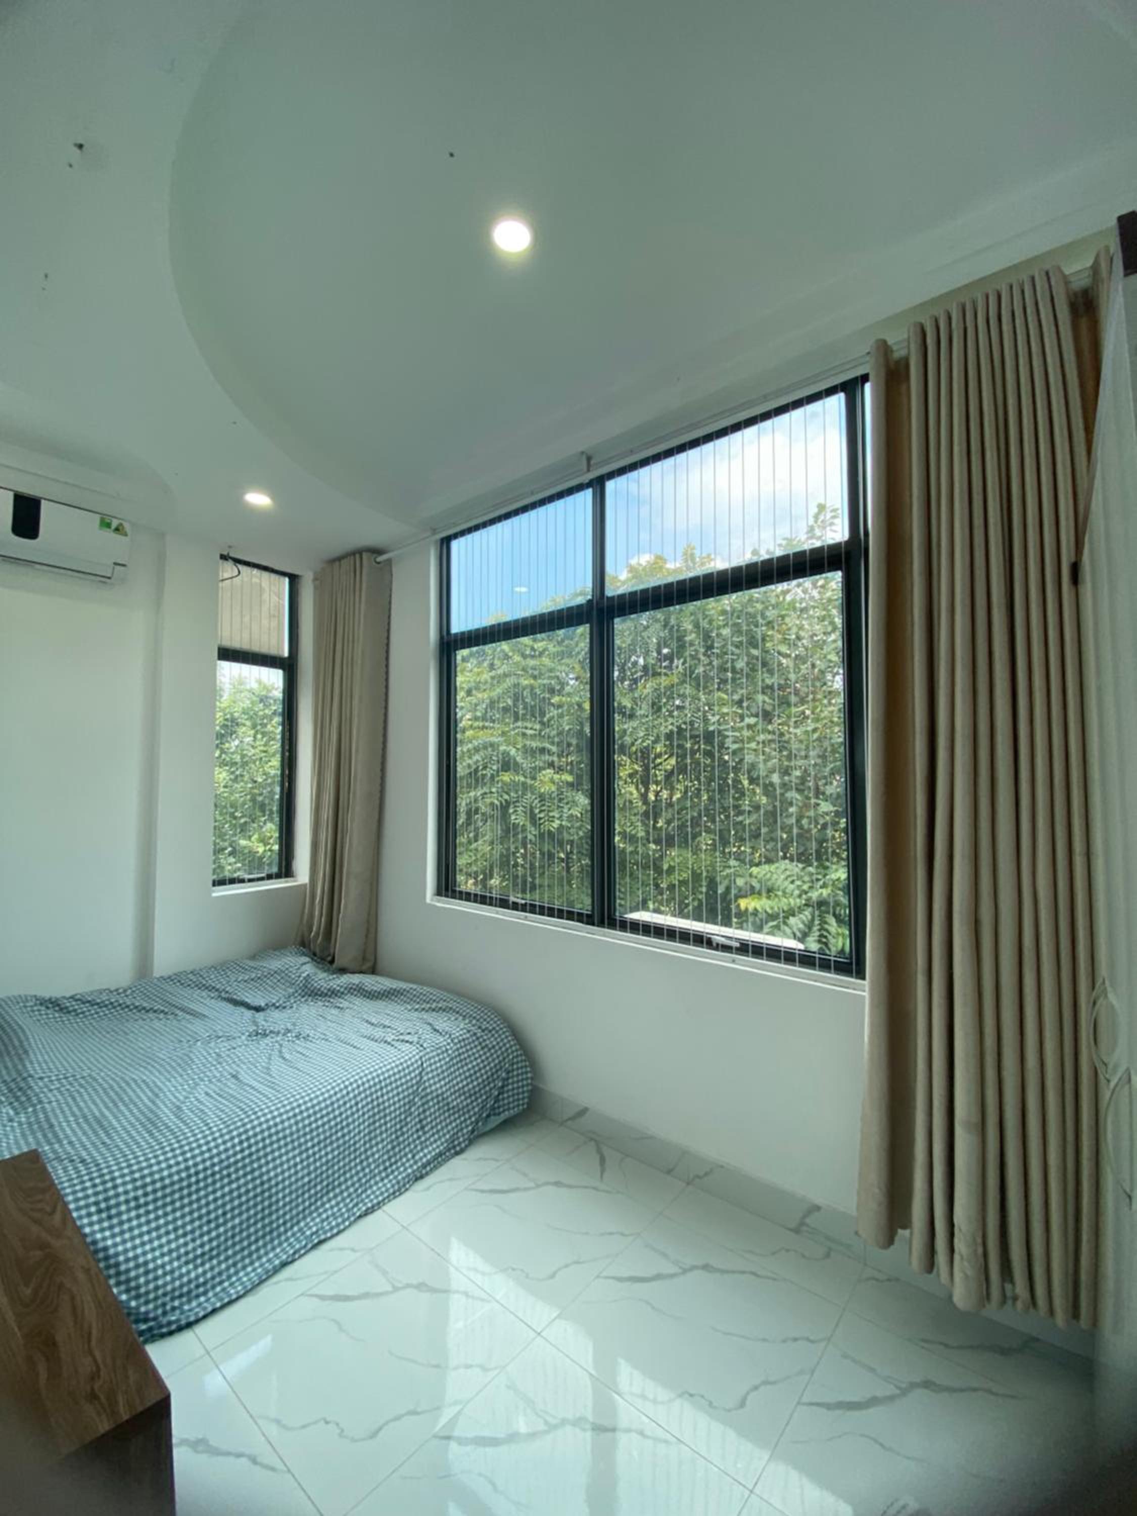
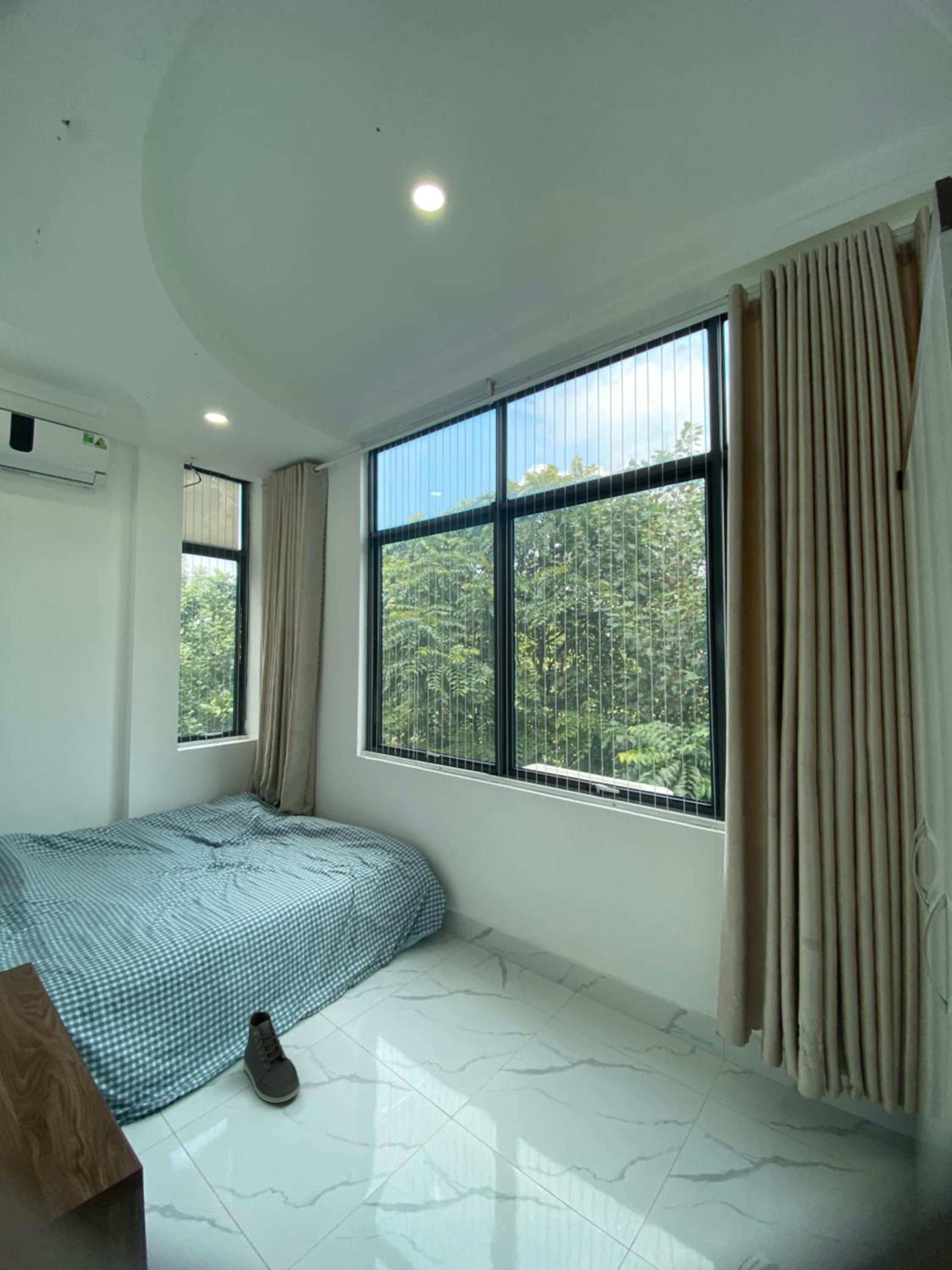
+ sneaker (269, 1055)
